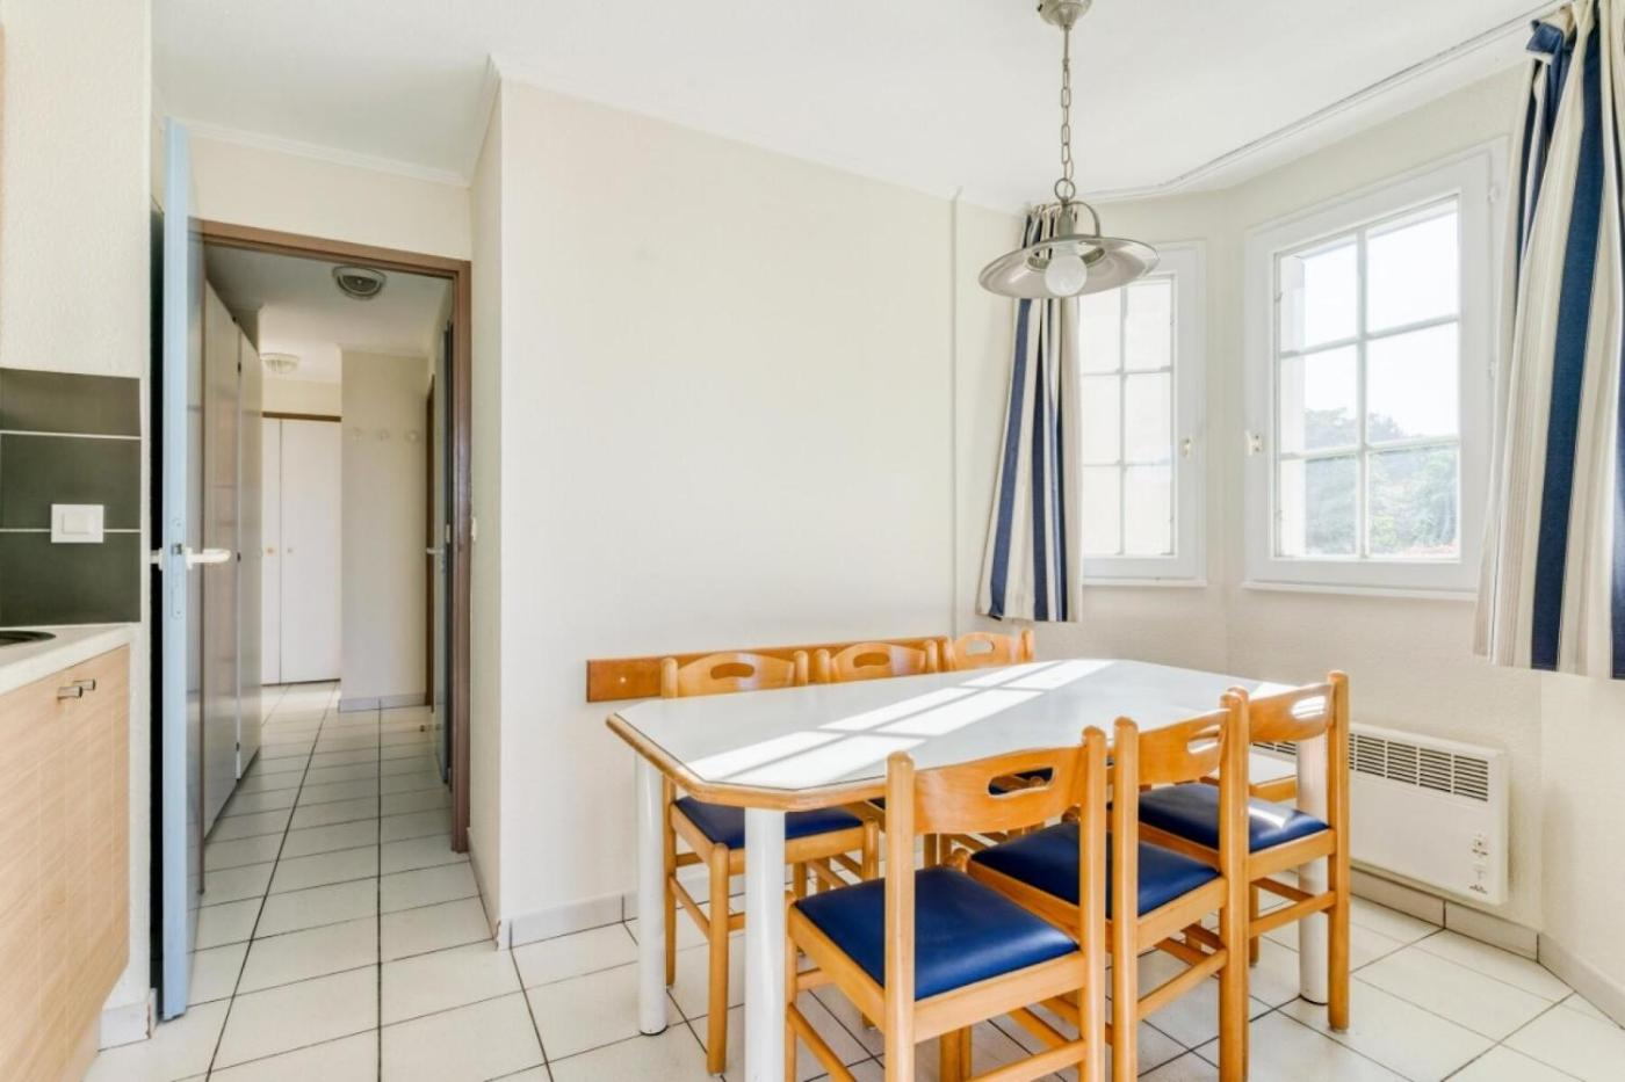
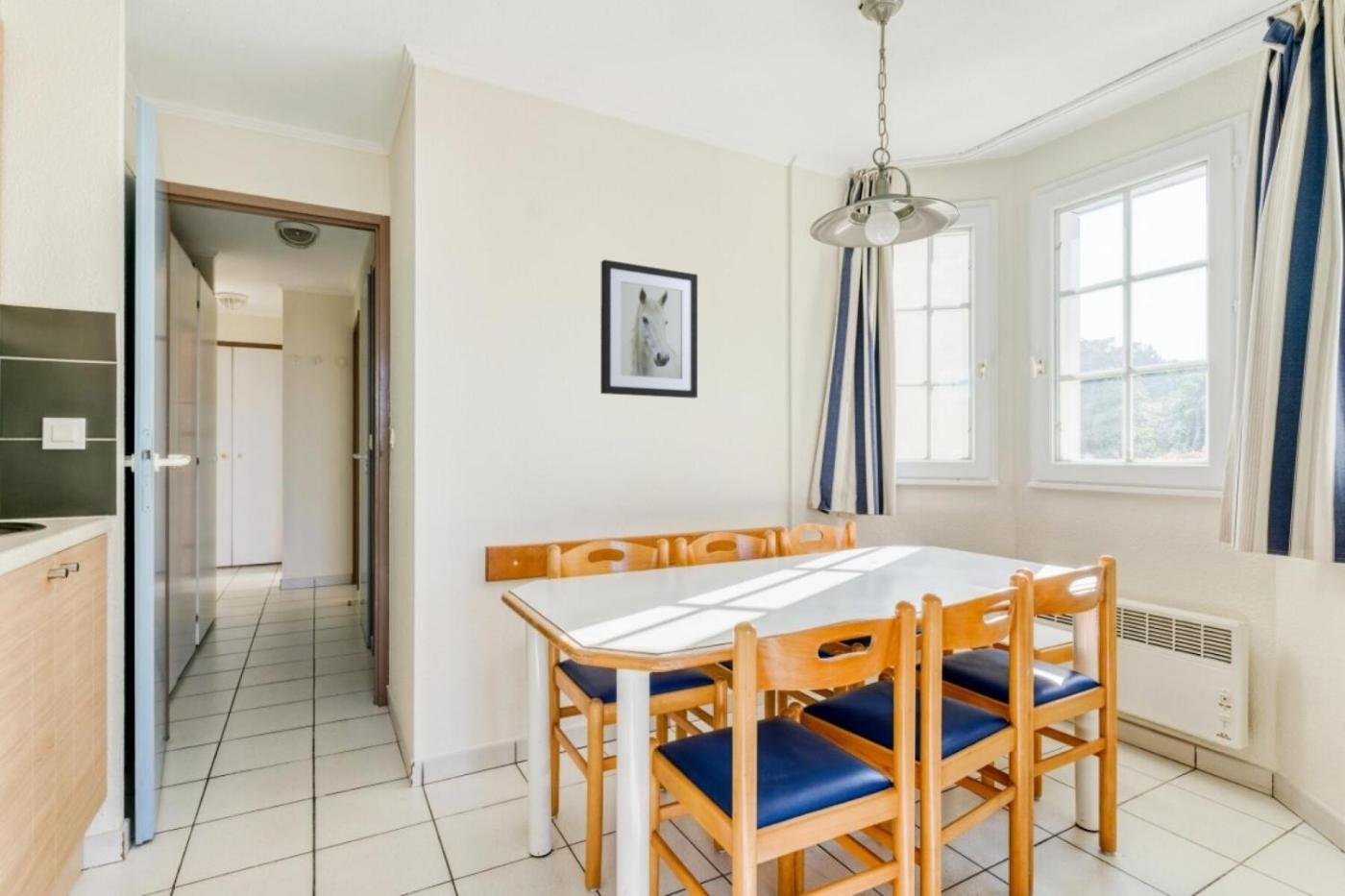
+ wall art (650, 331)
